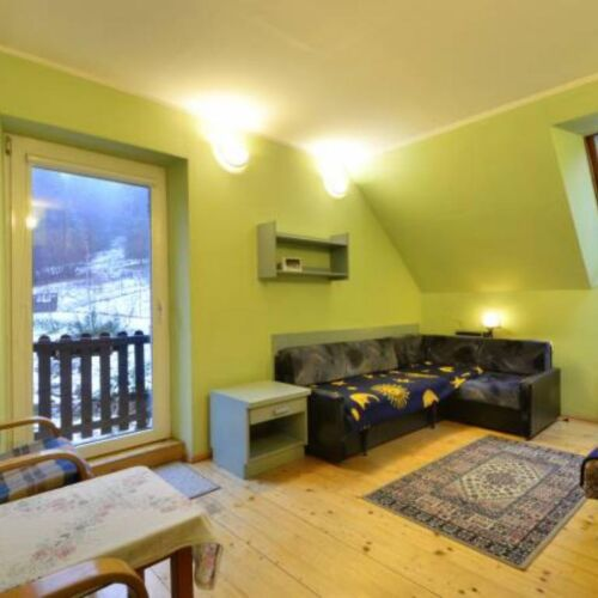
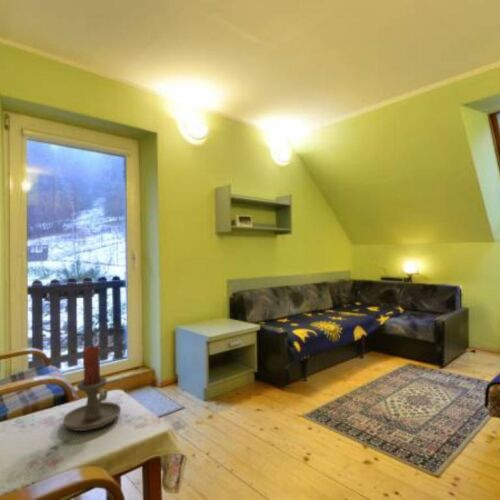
+ candle holder (94, 379)
